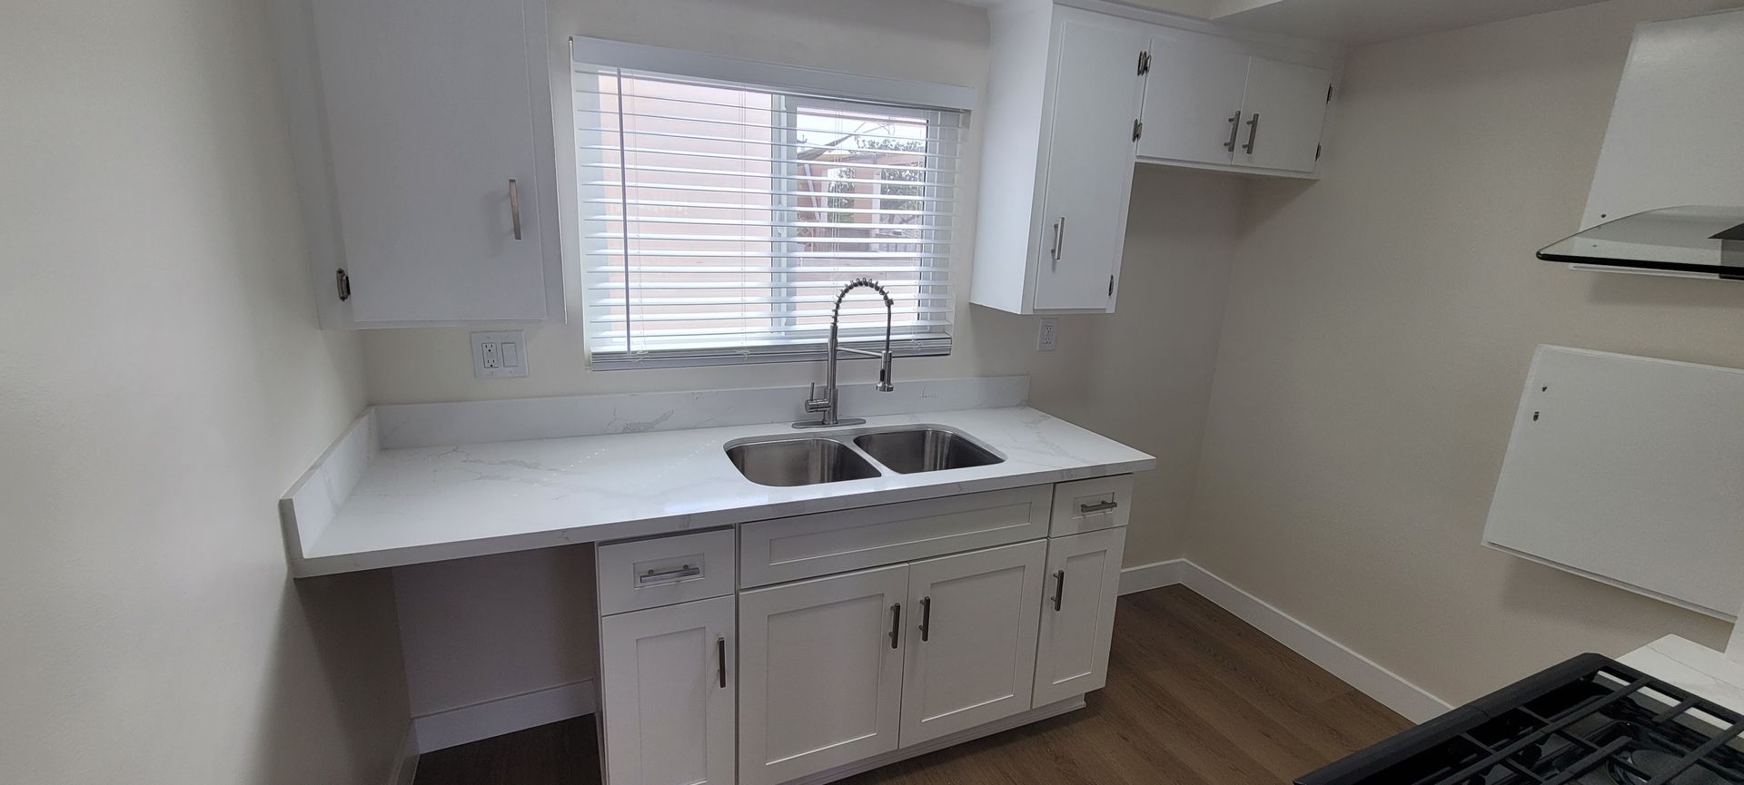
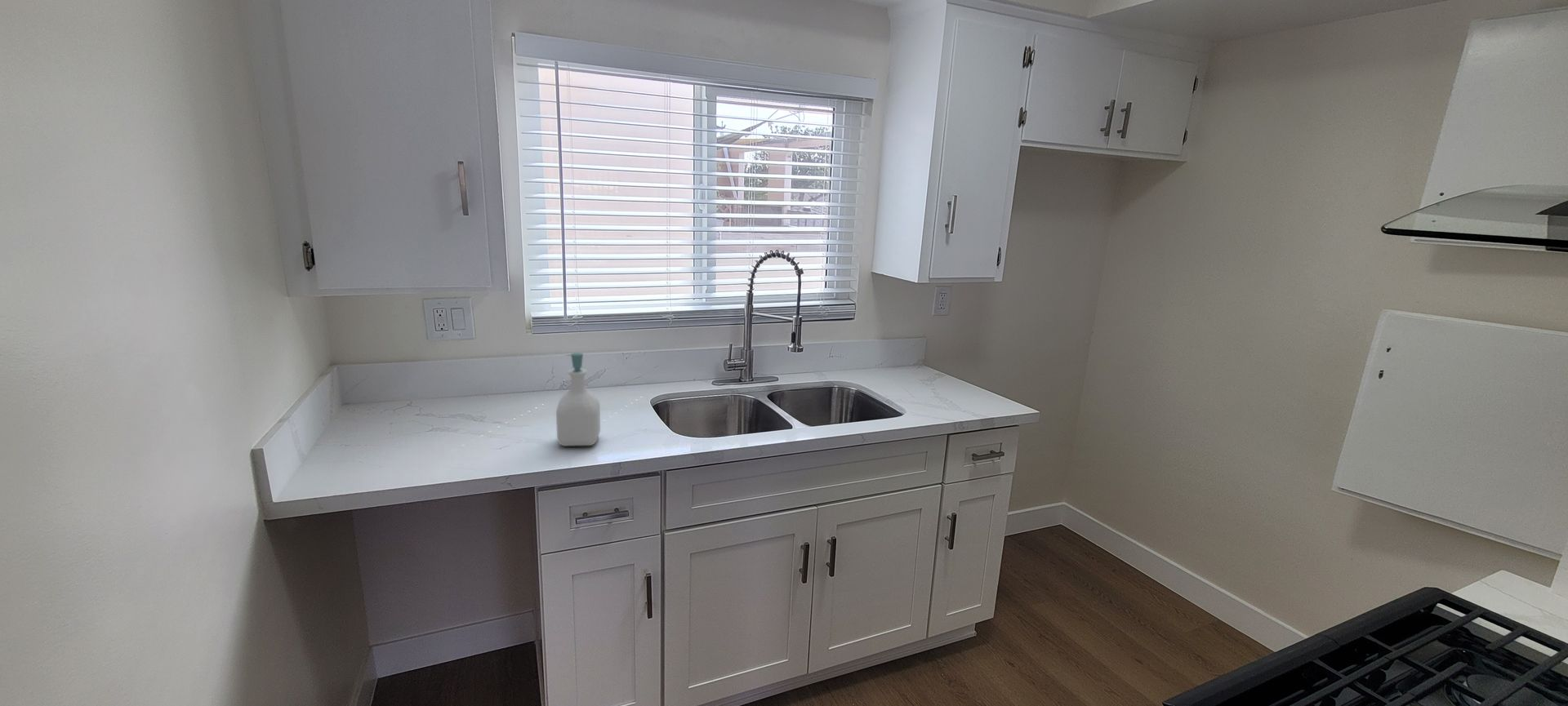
+ soap bottle (578, 397)
